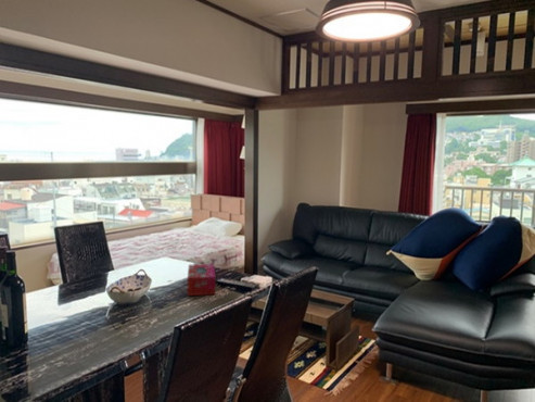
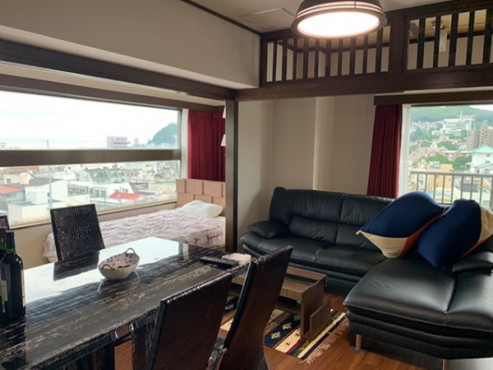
- tissue box (201, 278)
